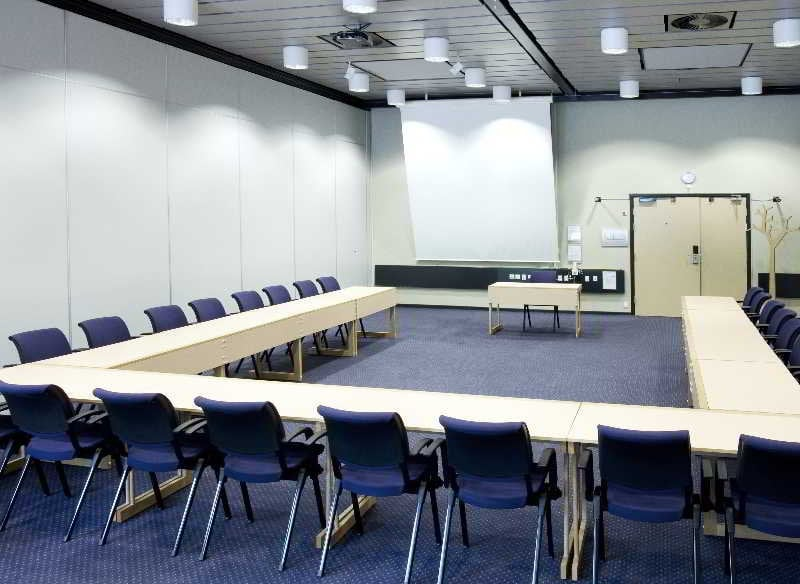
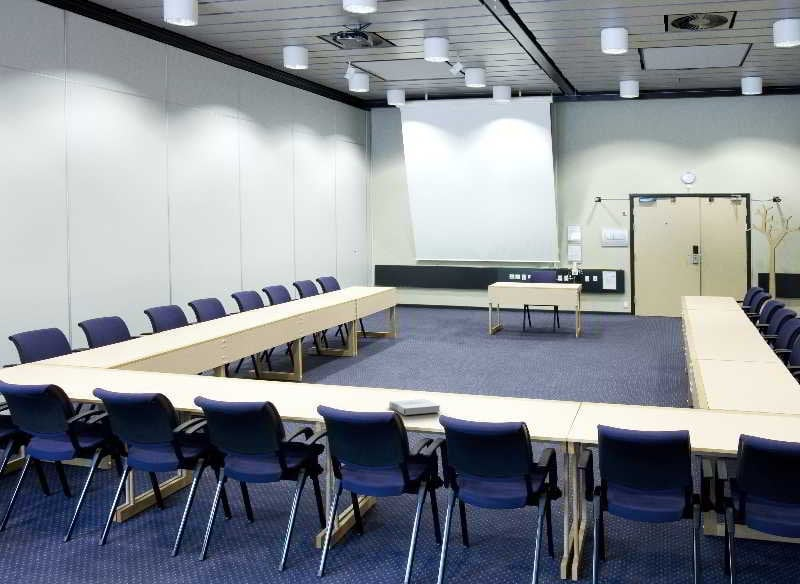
+ book (414, 406)
